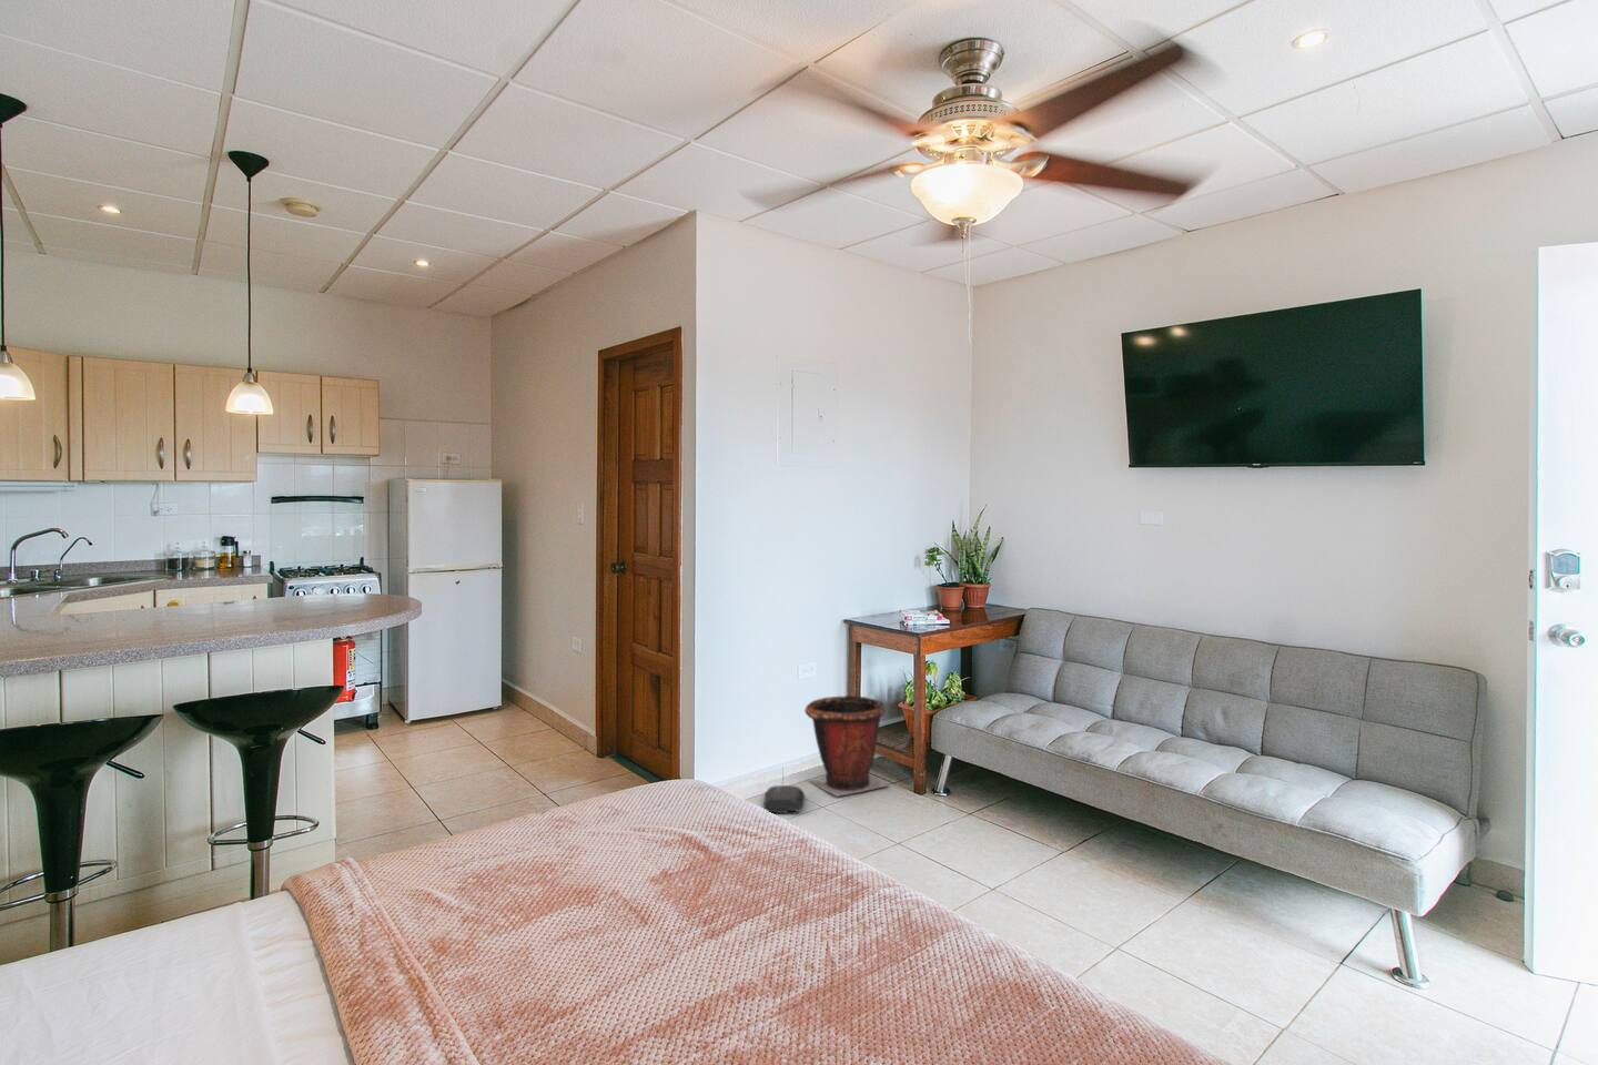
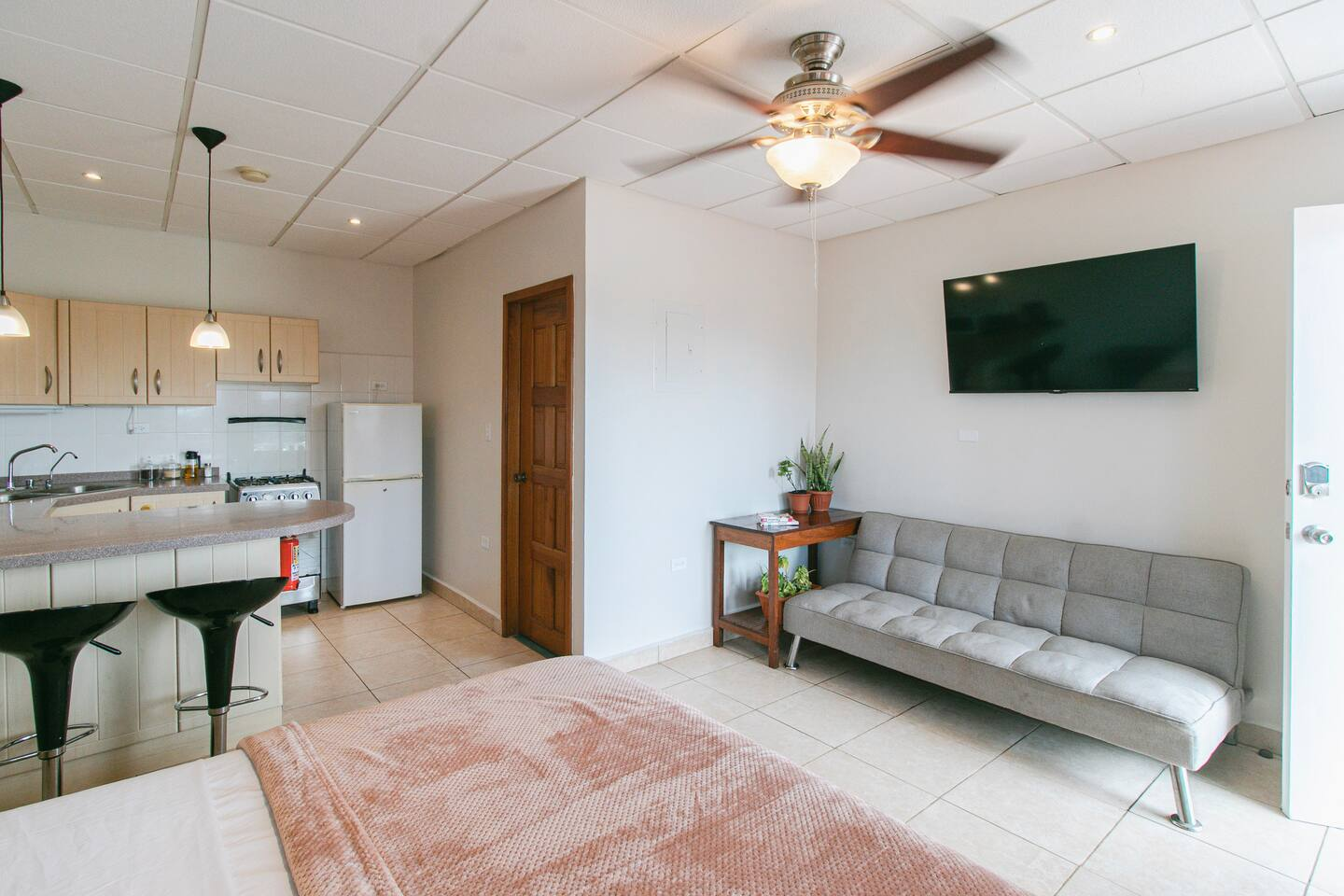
- bag (784, 798)
- waste bin (848, 741)
